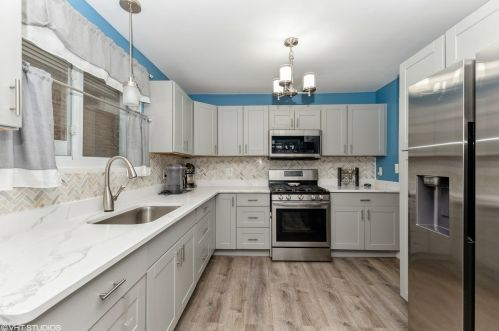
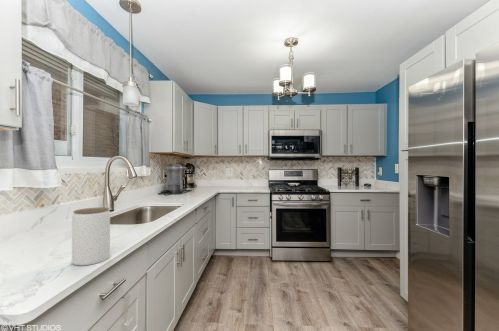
+ jar (91, 234)
